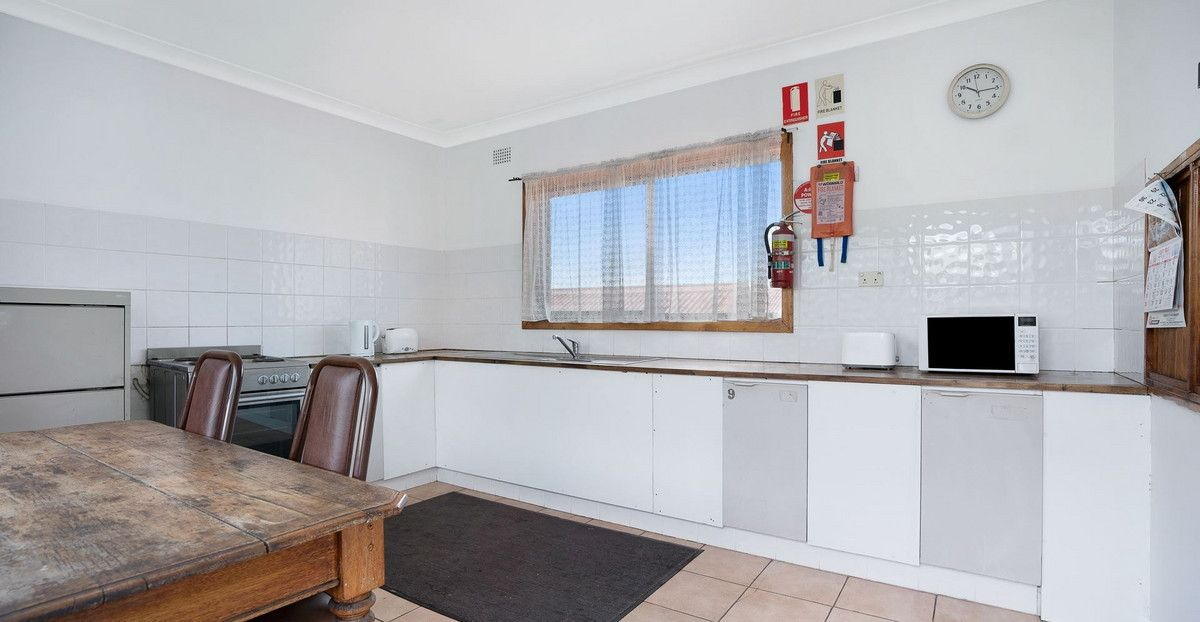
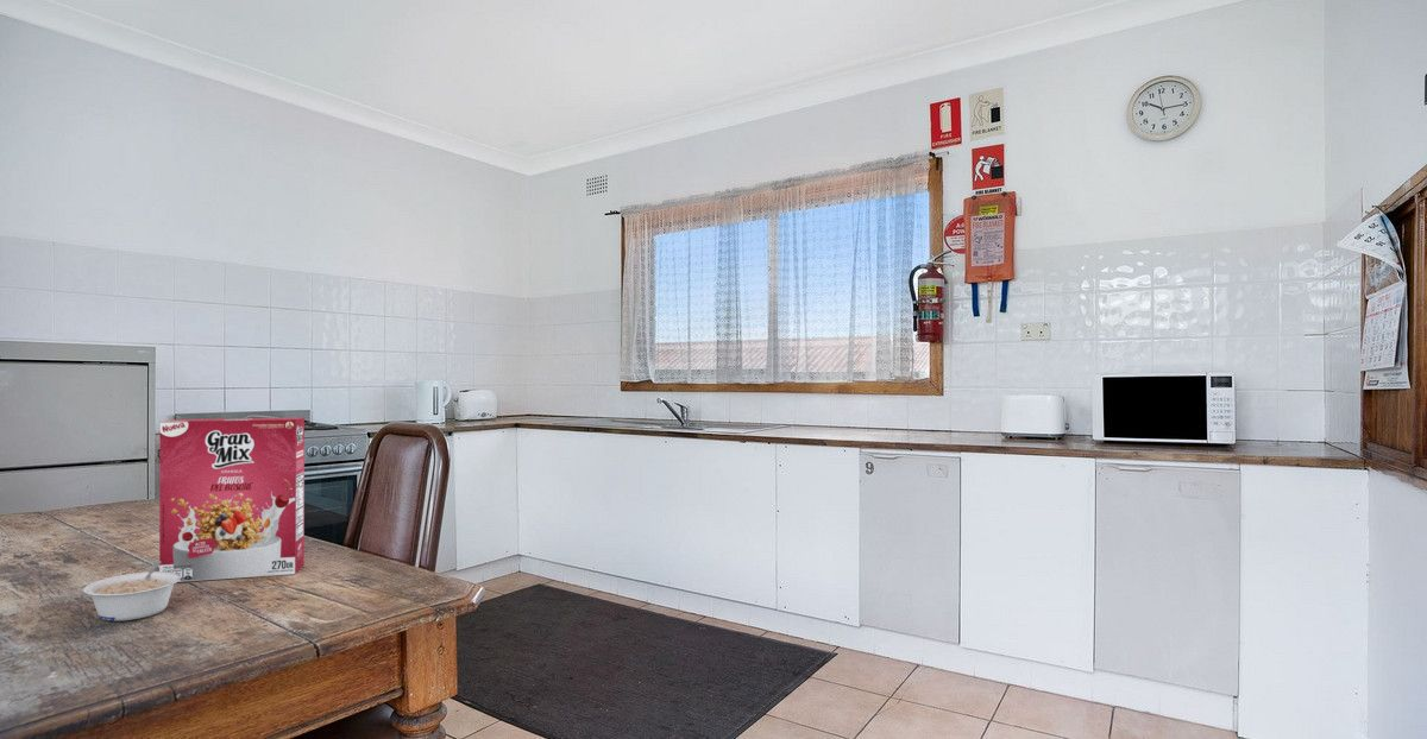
+ cereal box (234, 497)
+ legume (132, 593)
